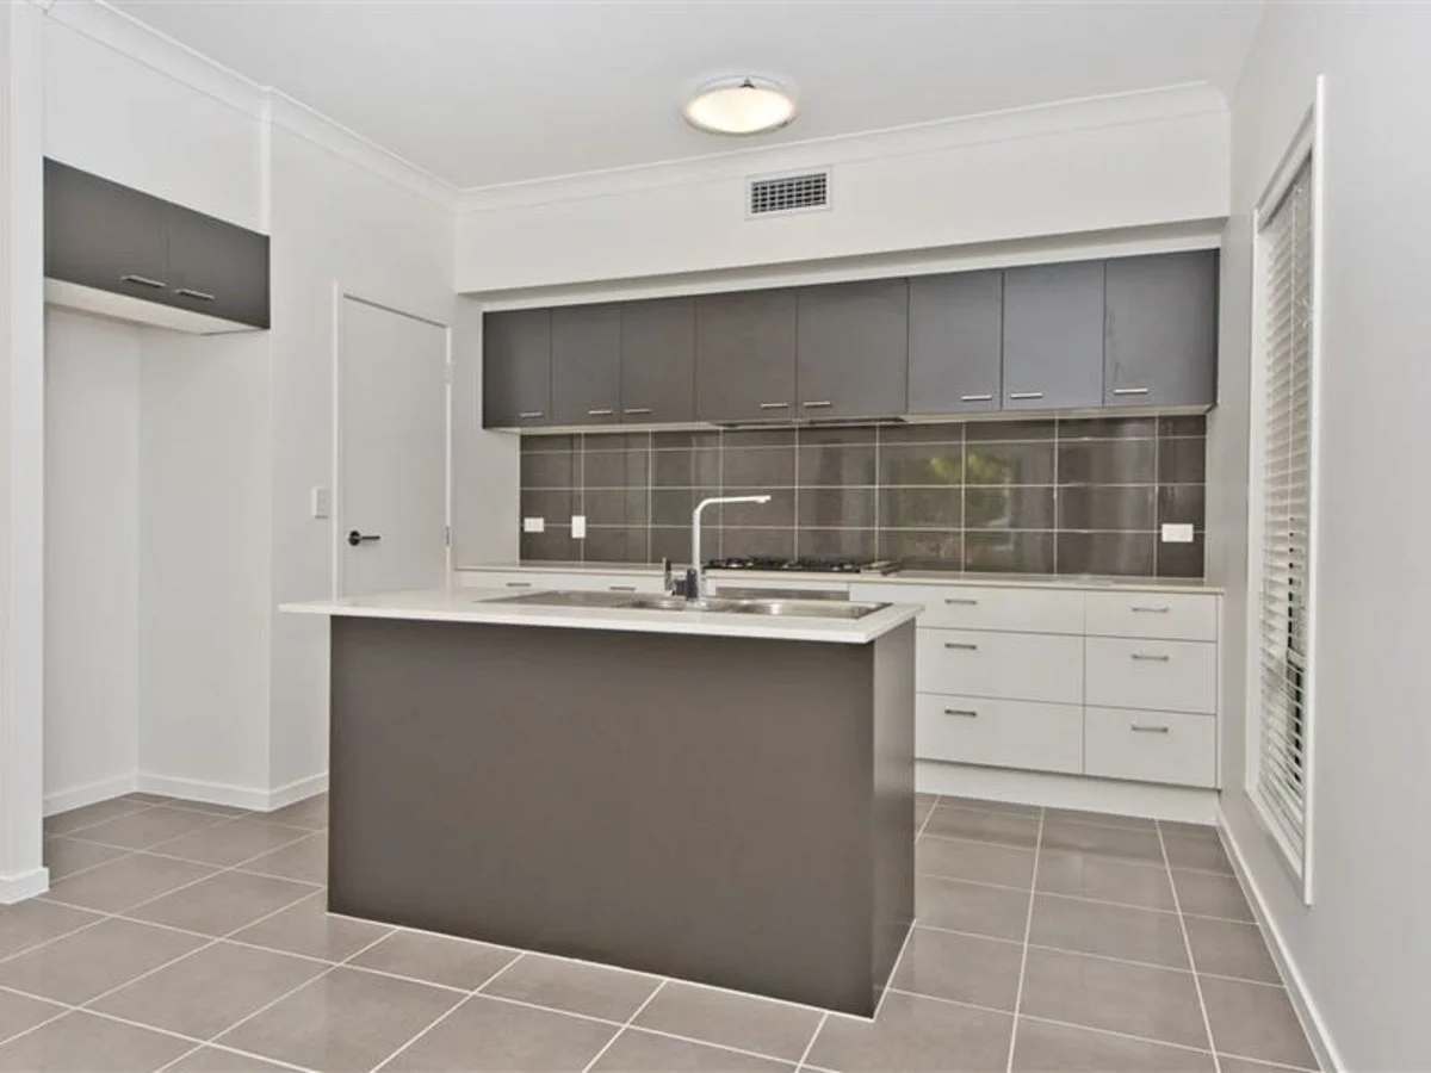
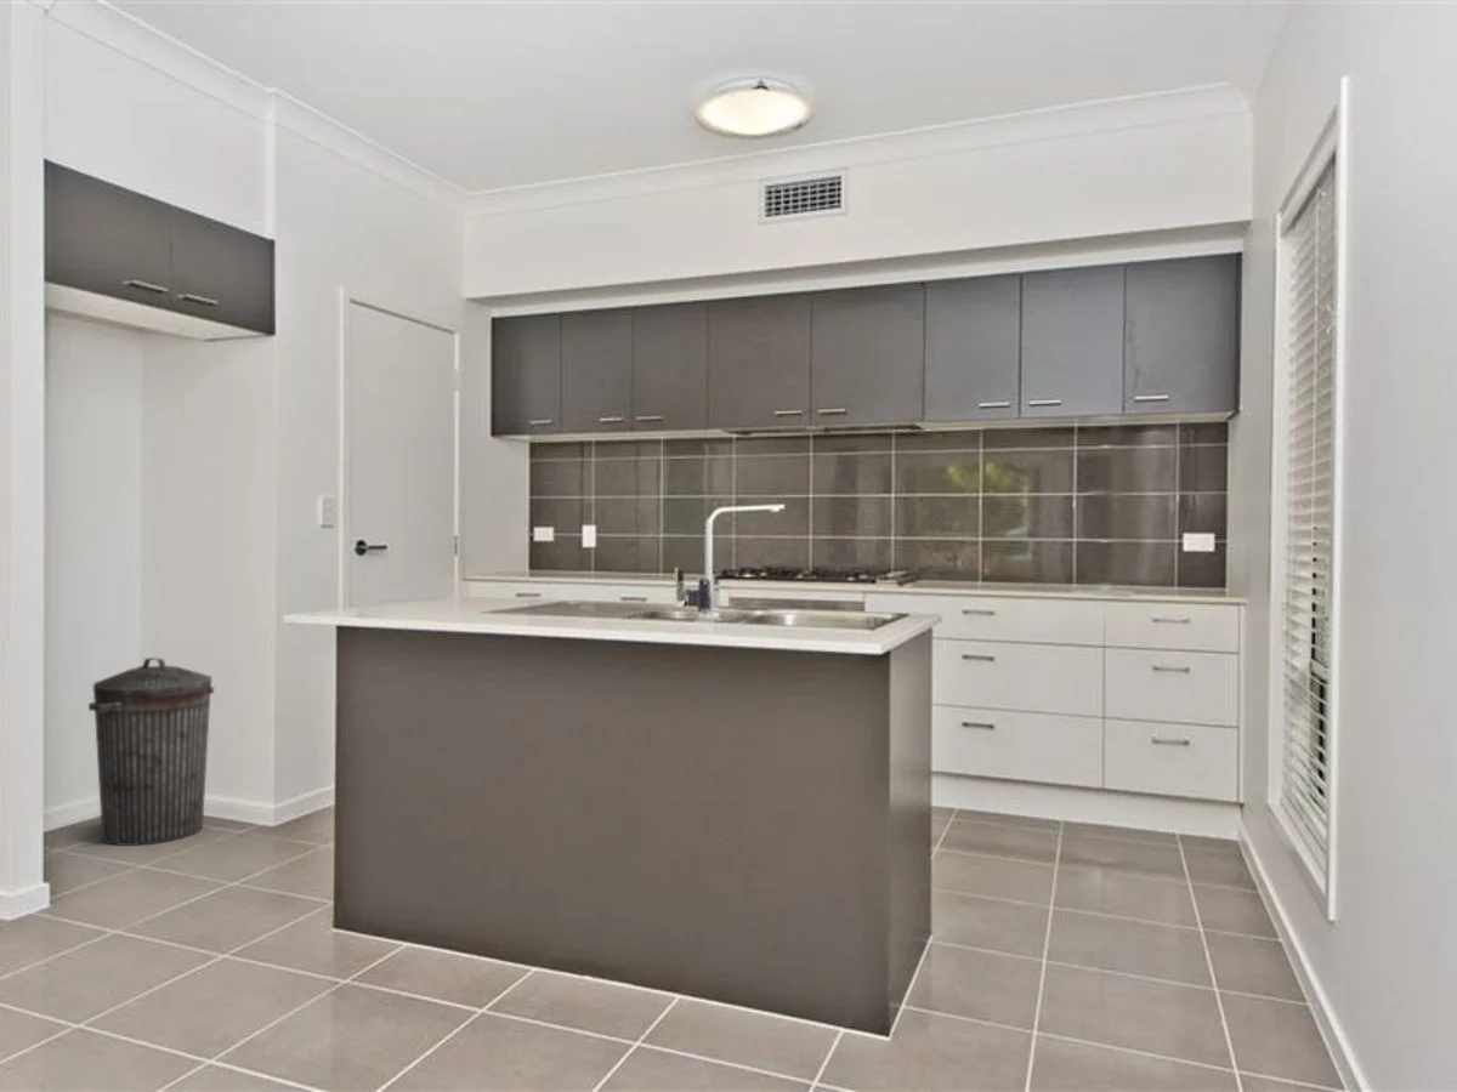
+ trash can (153, 745)
